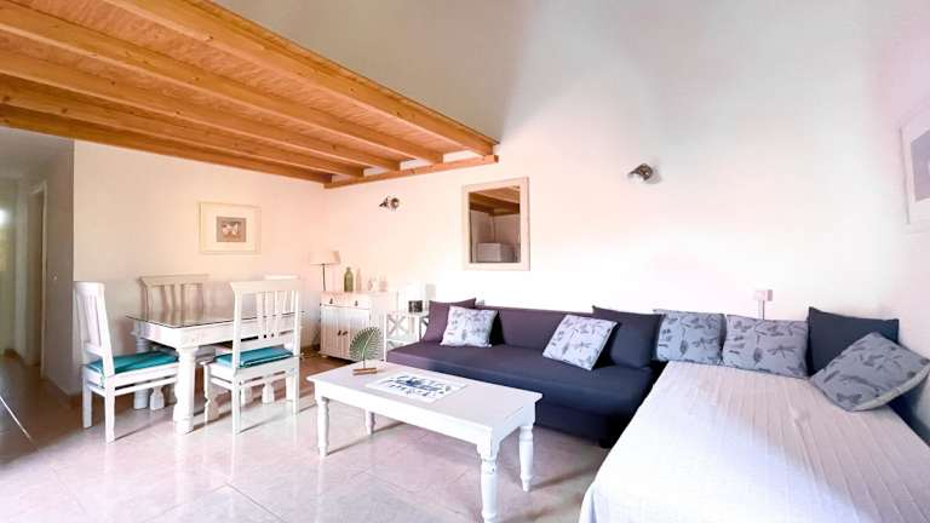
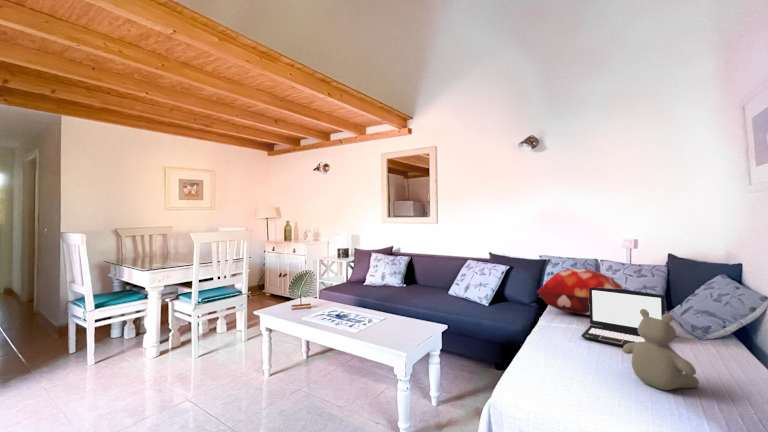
+ teddy bear (662, 347)
+ laptop (621, 316)
+ decorative pillow (582, 290)
